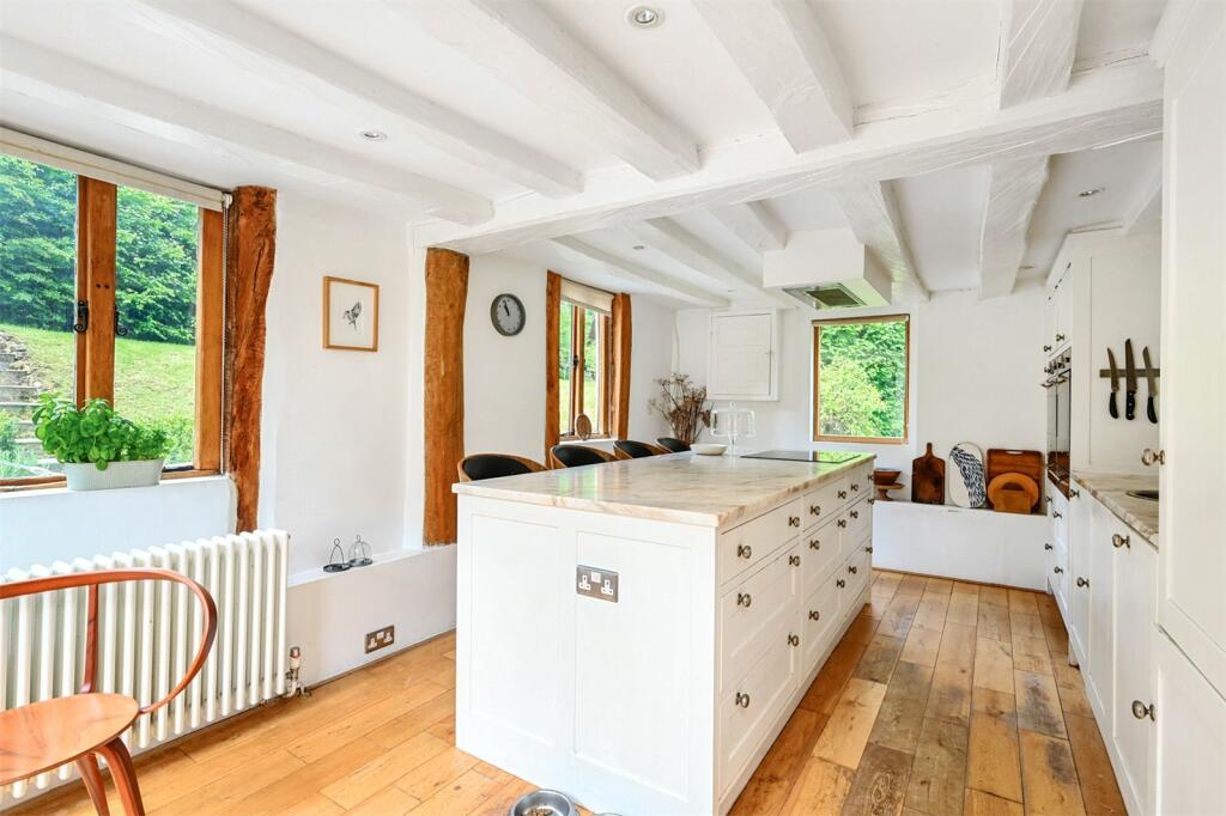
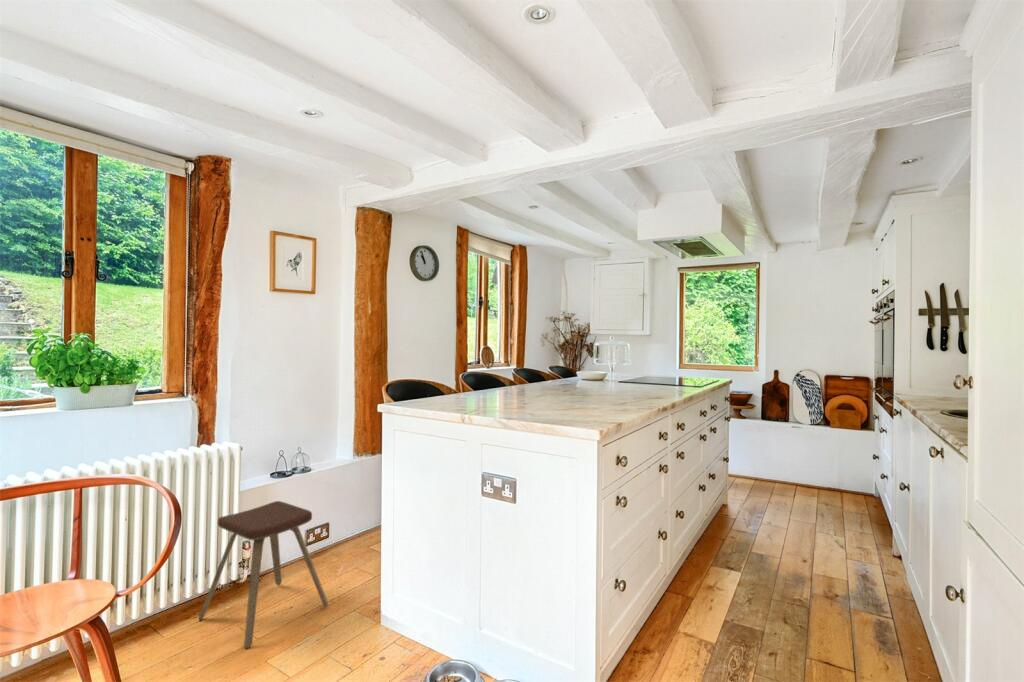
+ music stool (260, 563)
